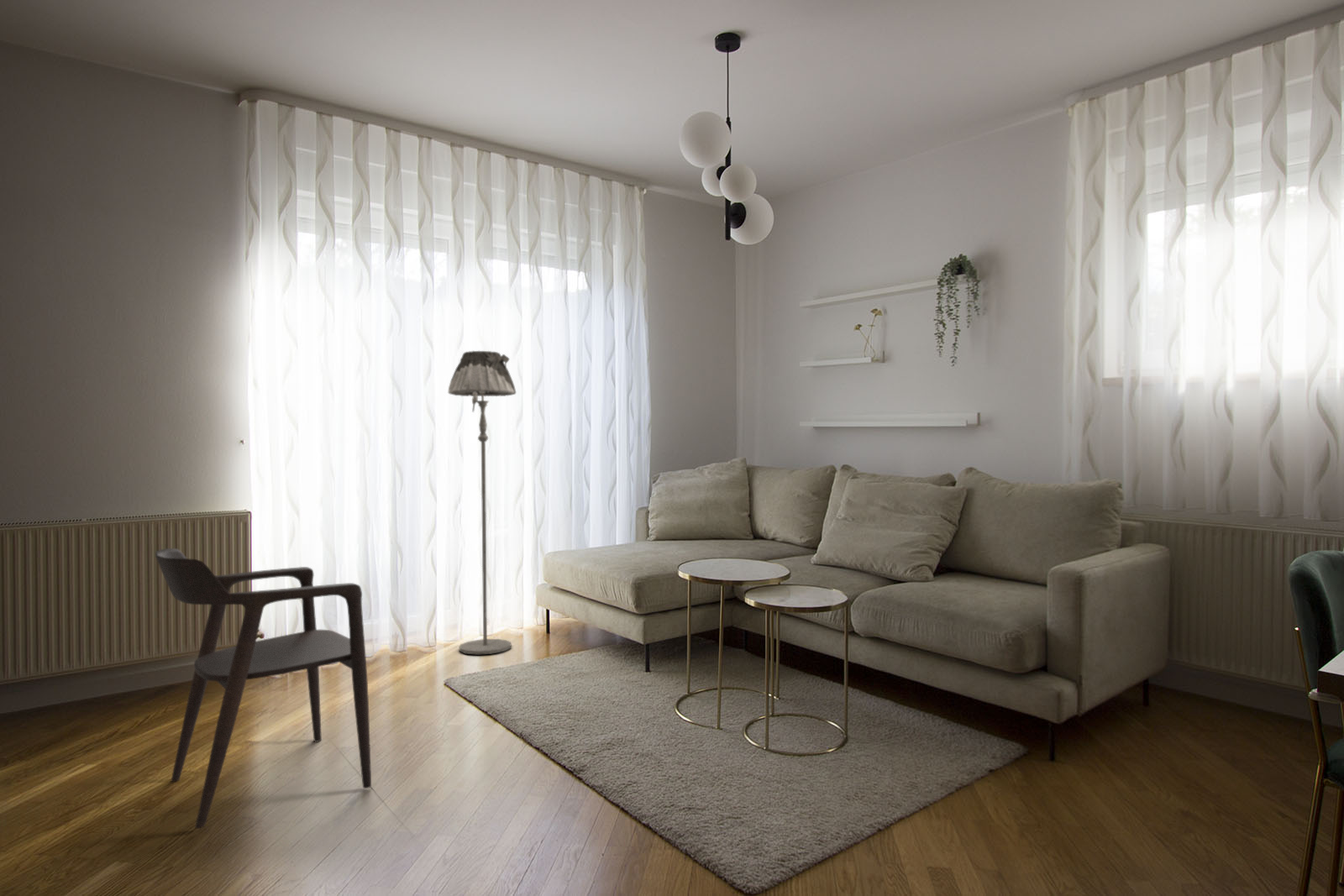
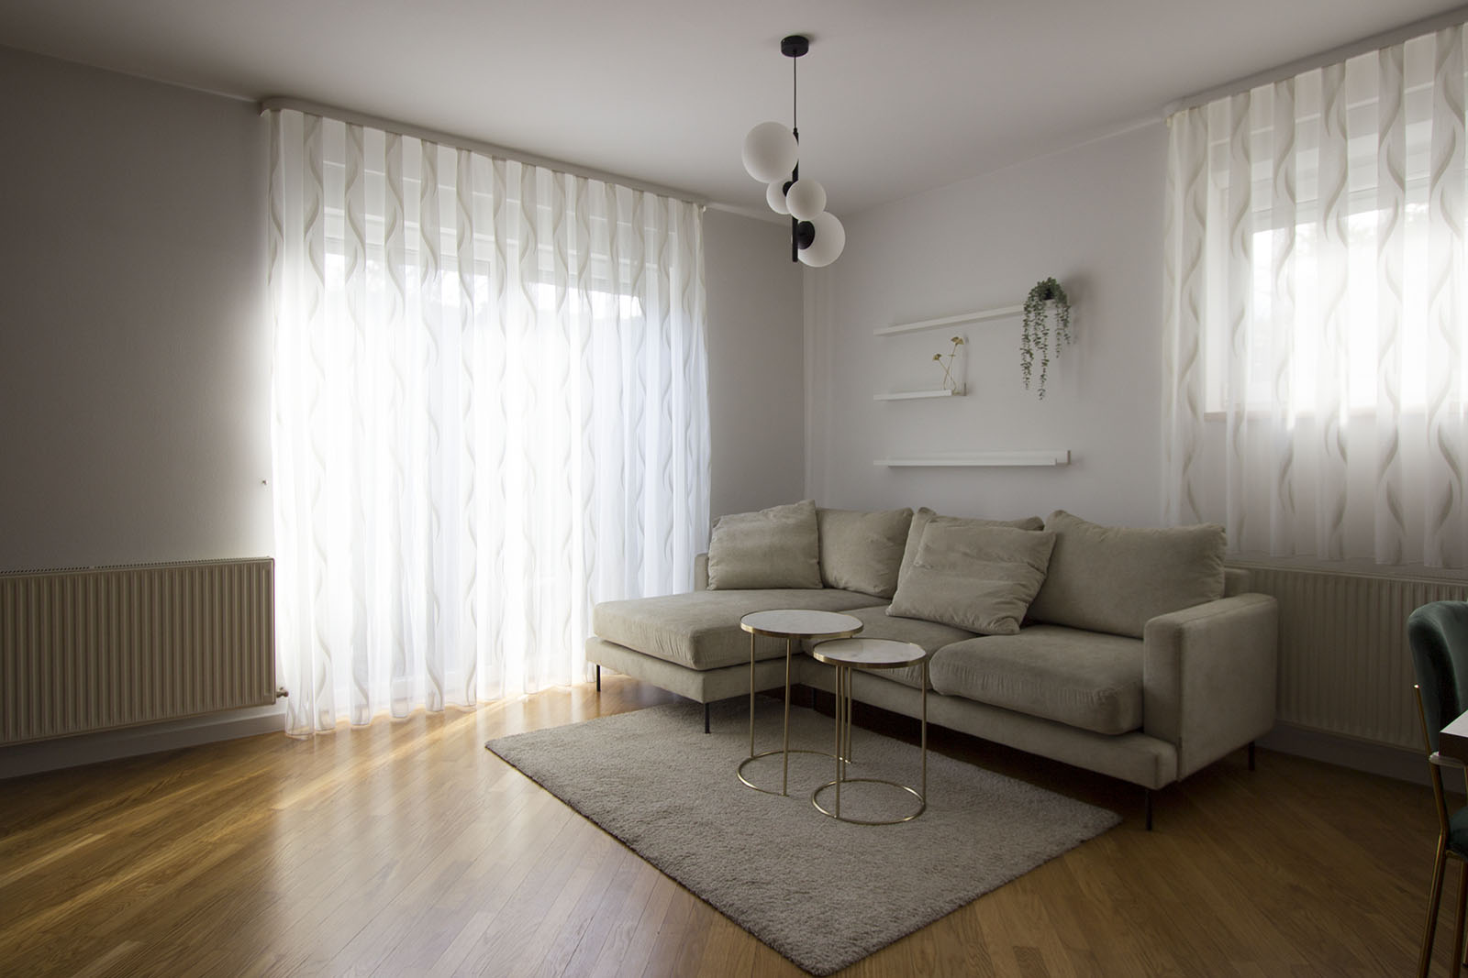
- armchair (260, 665)
- floor lamp (483, 500)
